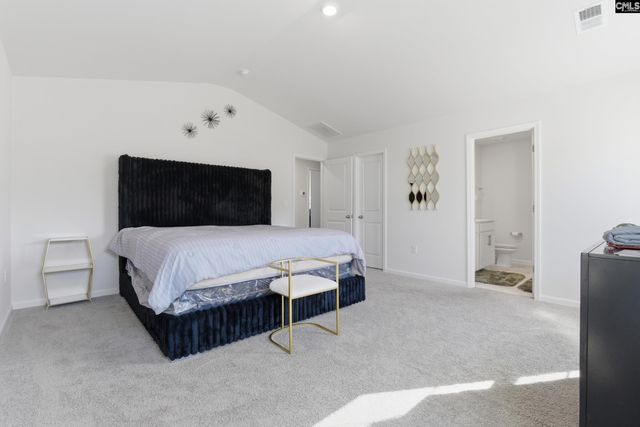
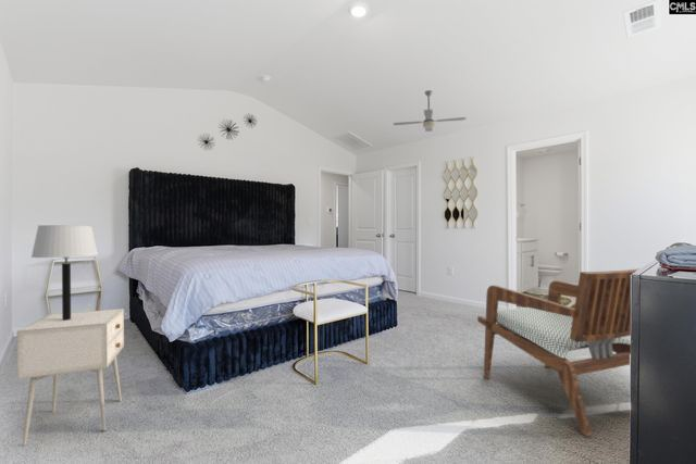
+ armchair (559, 328)
+ ceiling fan (428, 109)
+ table lamp (65, 272)
+ nightstand (79, 368)
